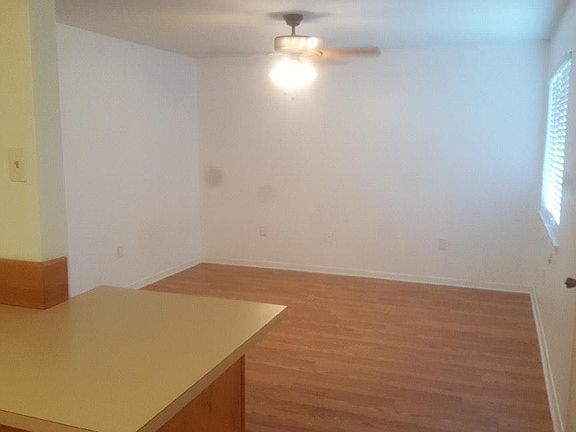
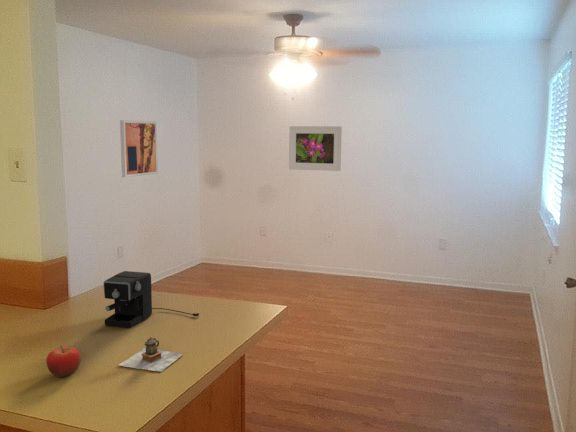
+ wall art (139, 148)
+ coffee maker (150, 299)
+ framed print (314, 148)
+ teapot (151, 348)
+ fruit (63, 359)
